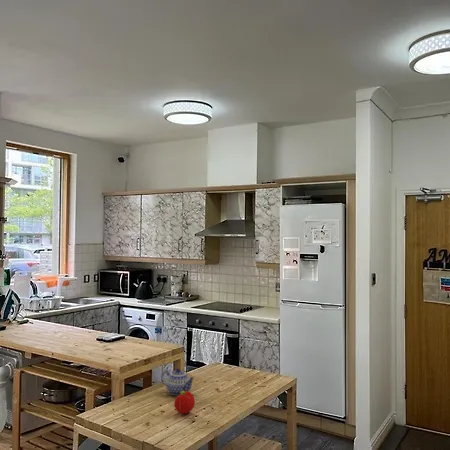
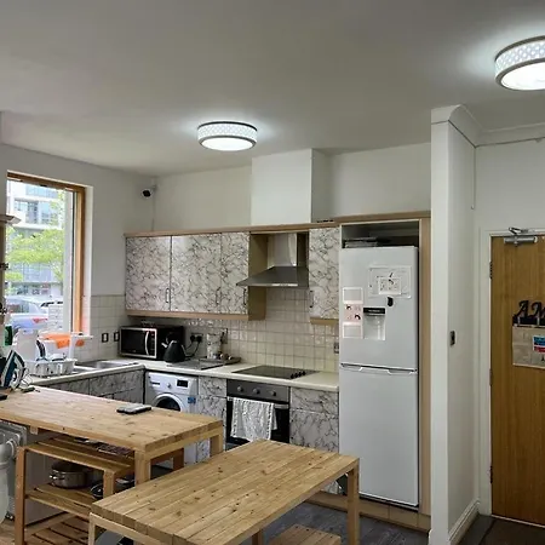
- teapot (177, 380)
- fruit (184, 401)
